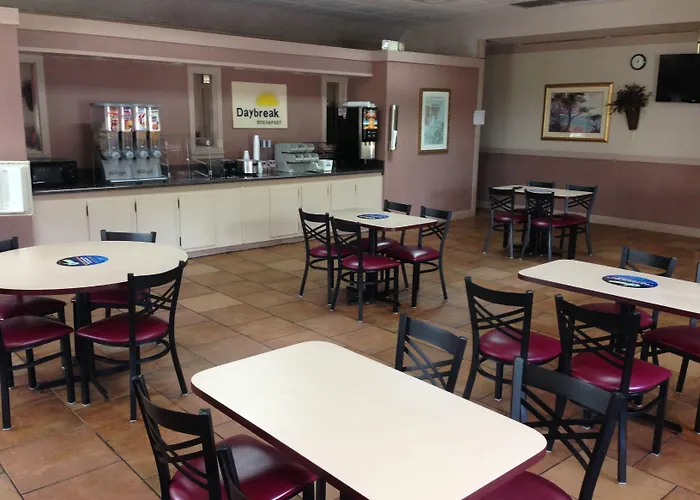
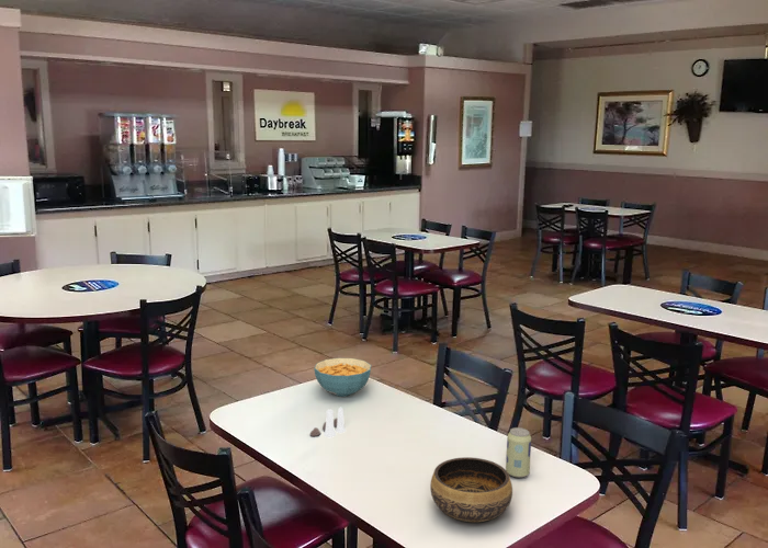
+ cereal bowl (342, 379)
+ beverage can (518, 453)
+ bowl (471, 492)
+ salt and pepper shaker set (329, 419)
